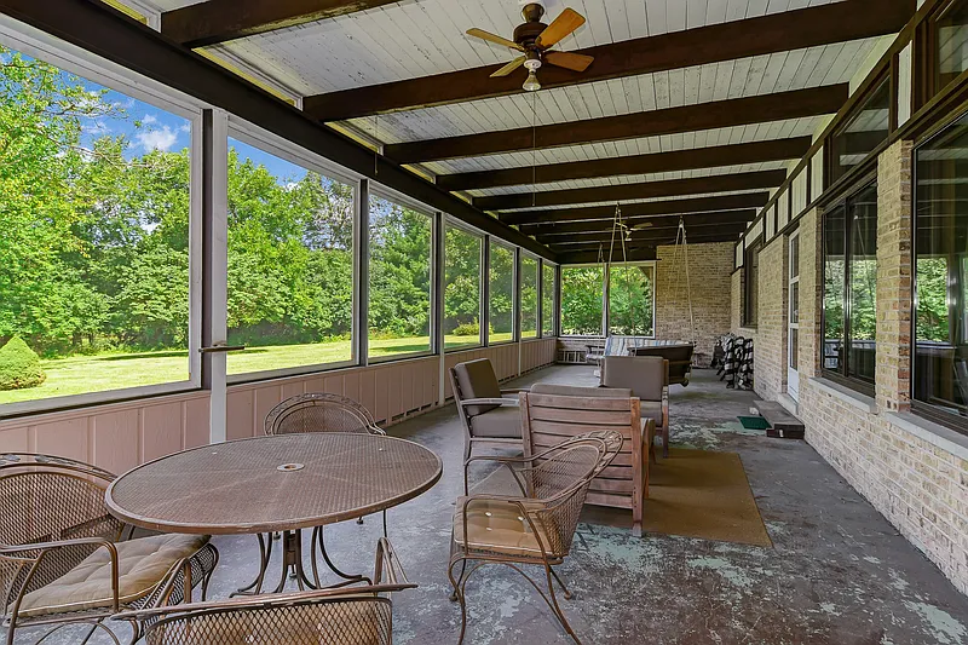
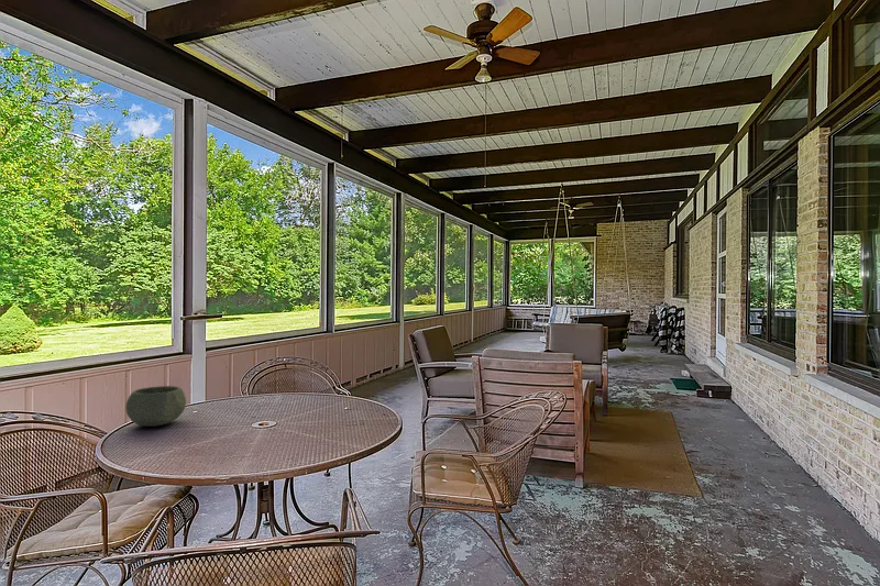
+ bowl (156, 406)
